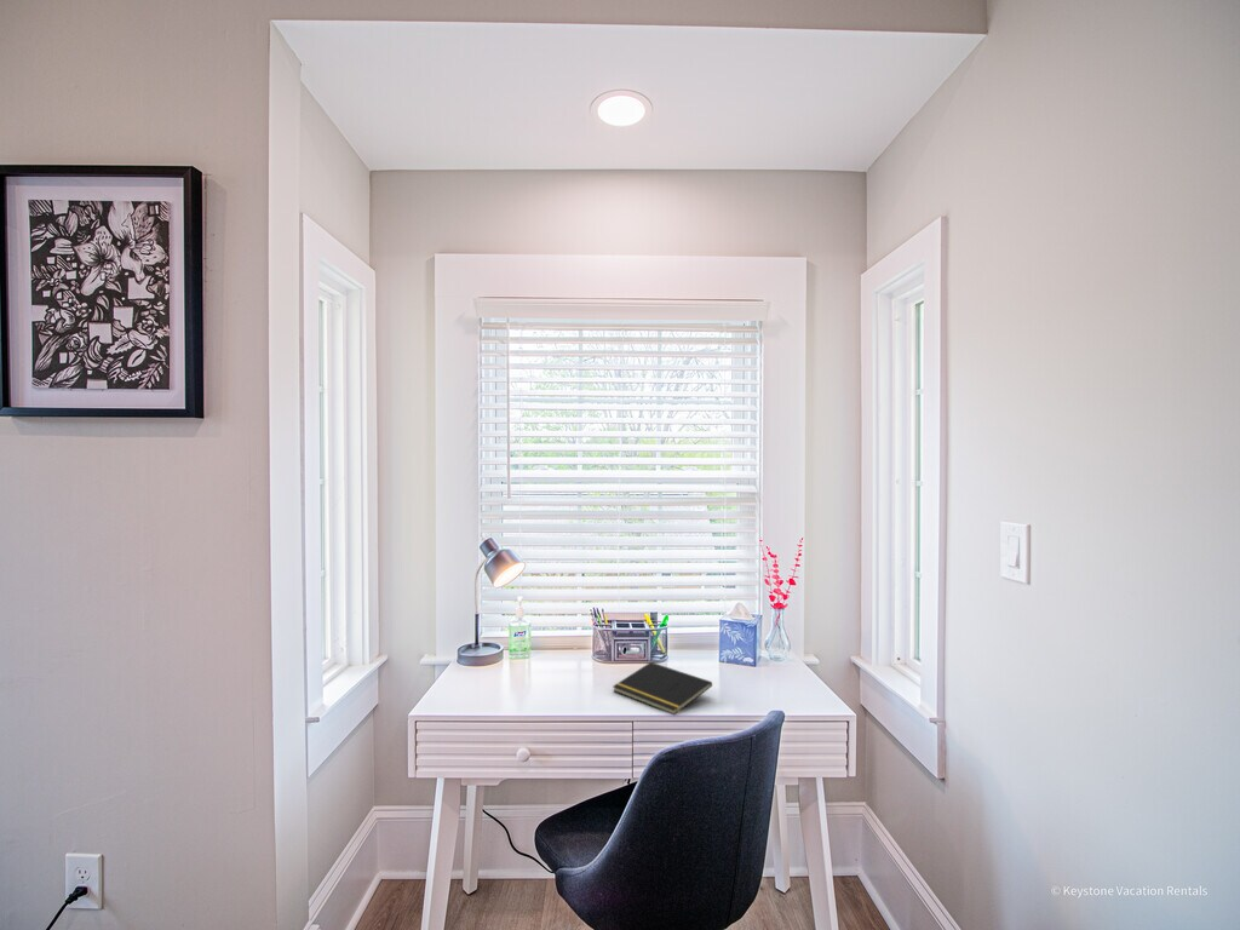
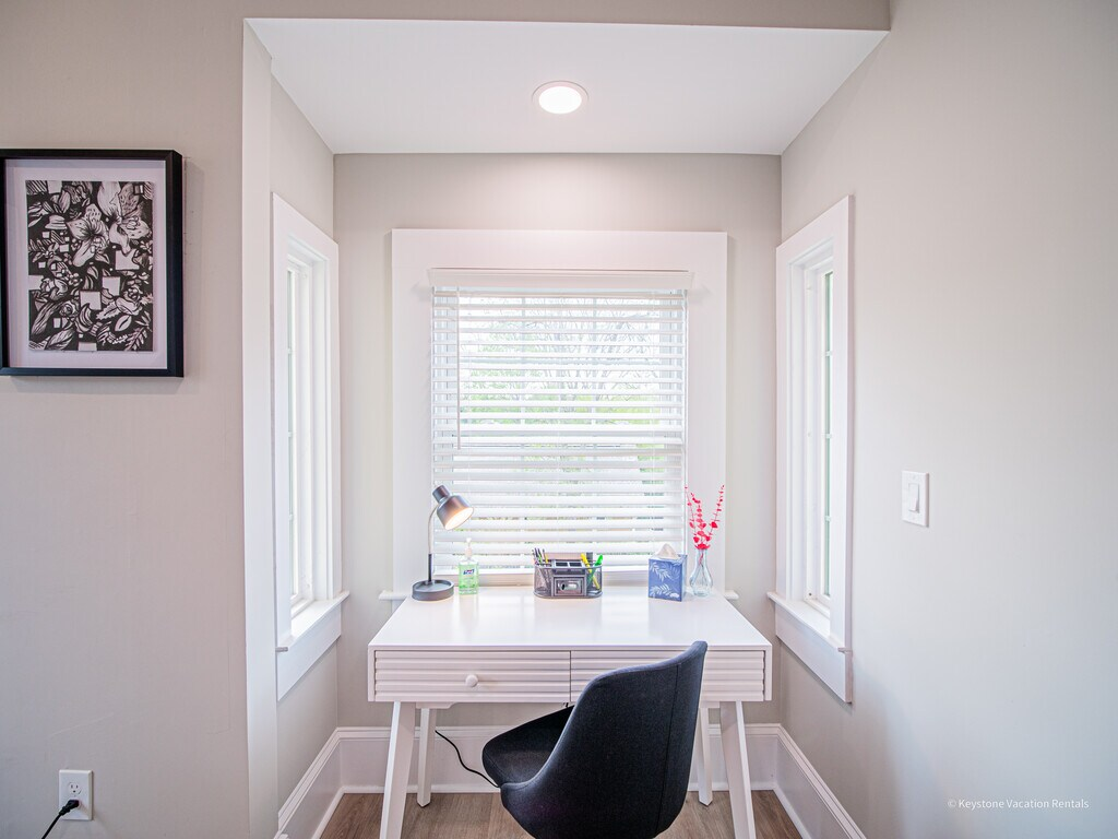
- notepad (661, 685)
